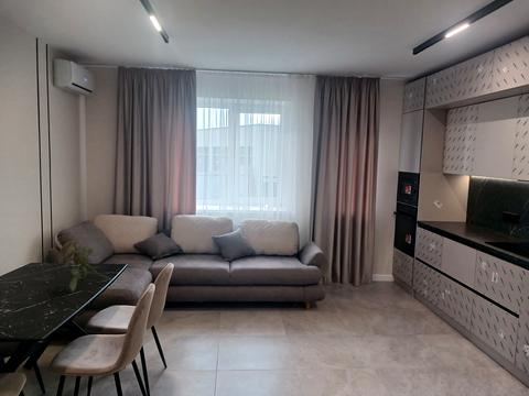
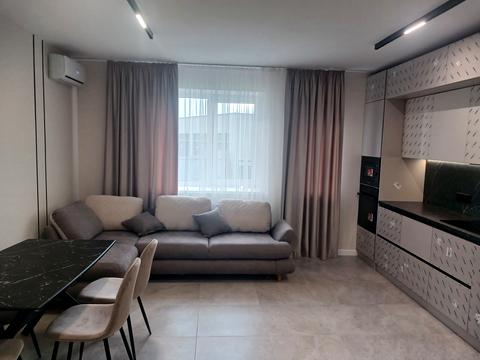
- flower (84, 262)
